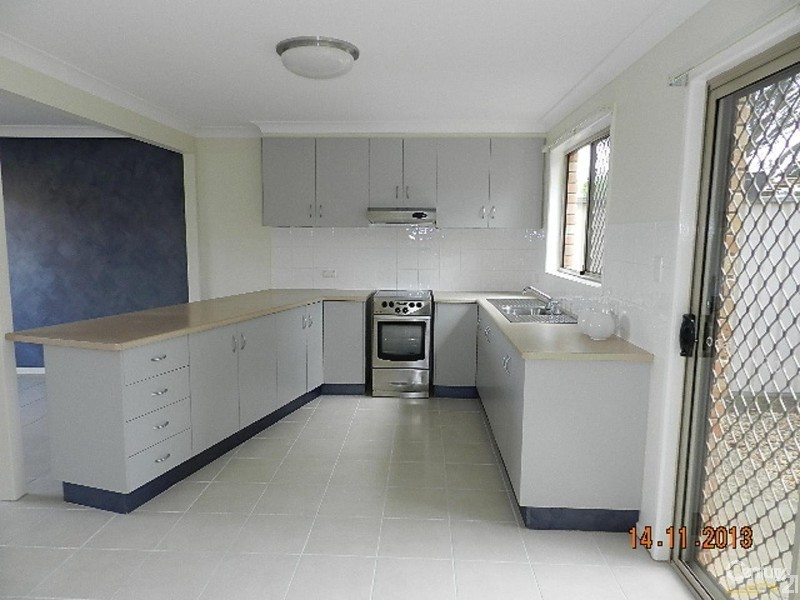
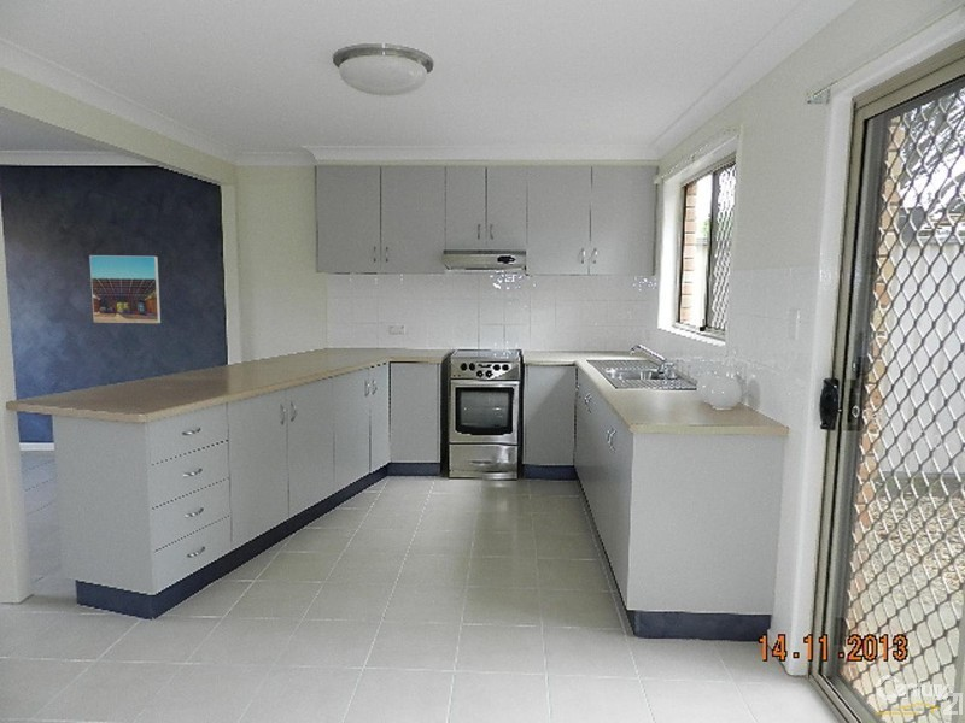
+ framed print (125, 289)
